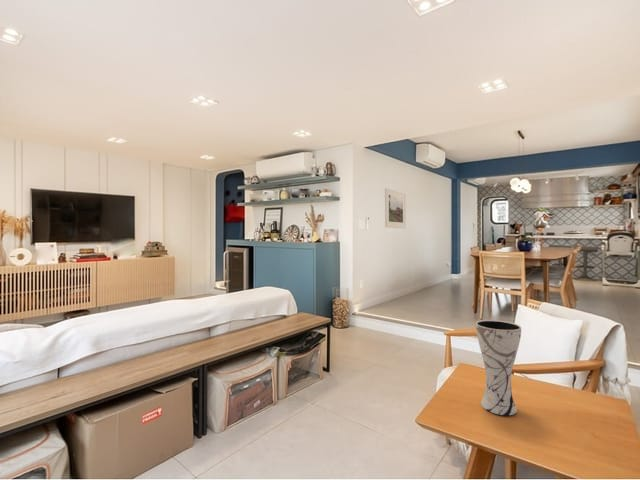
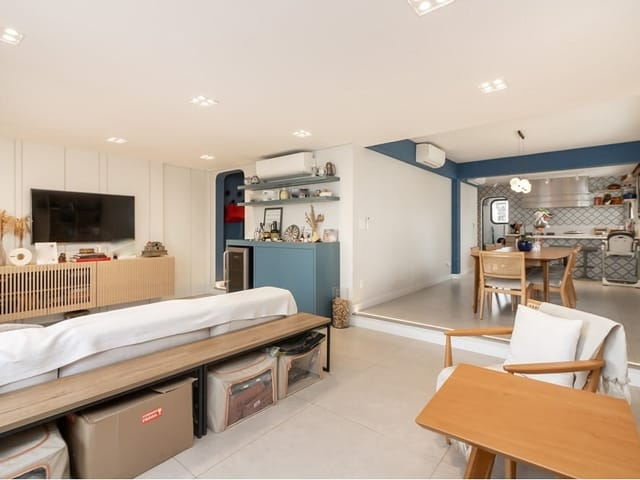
- vase (498, 365)
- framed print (395, 209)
